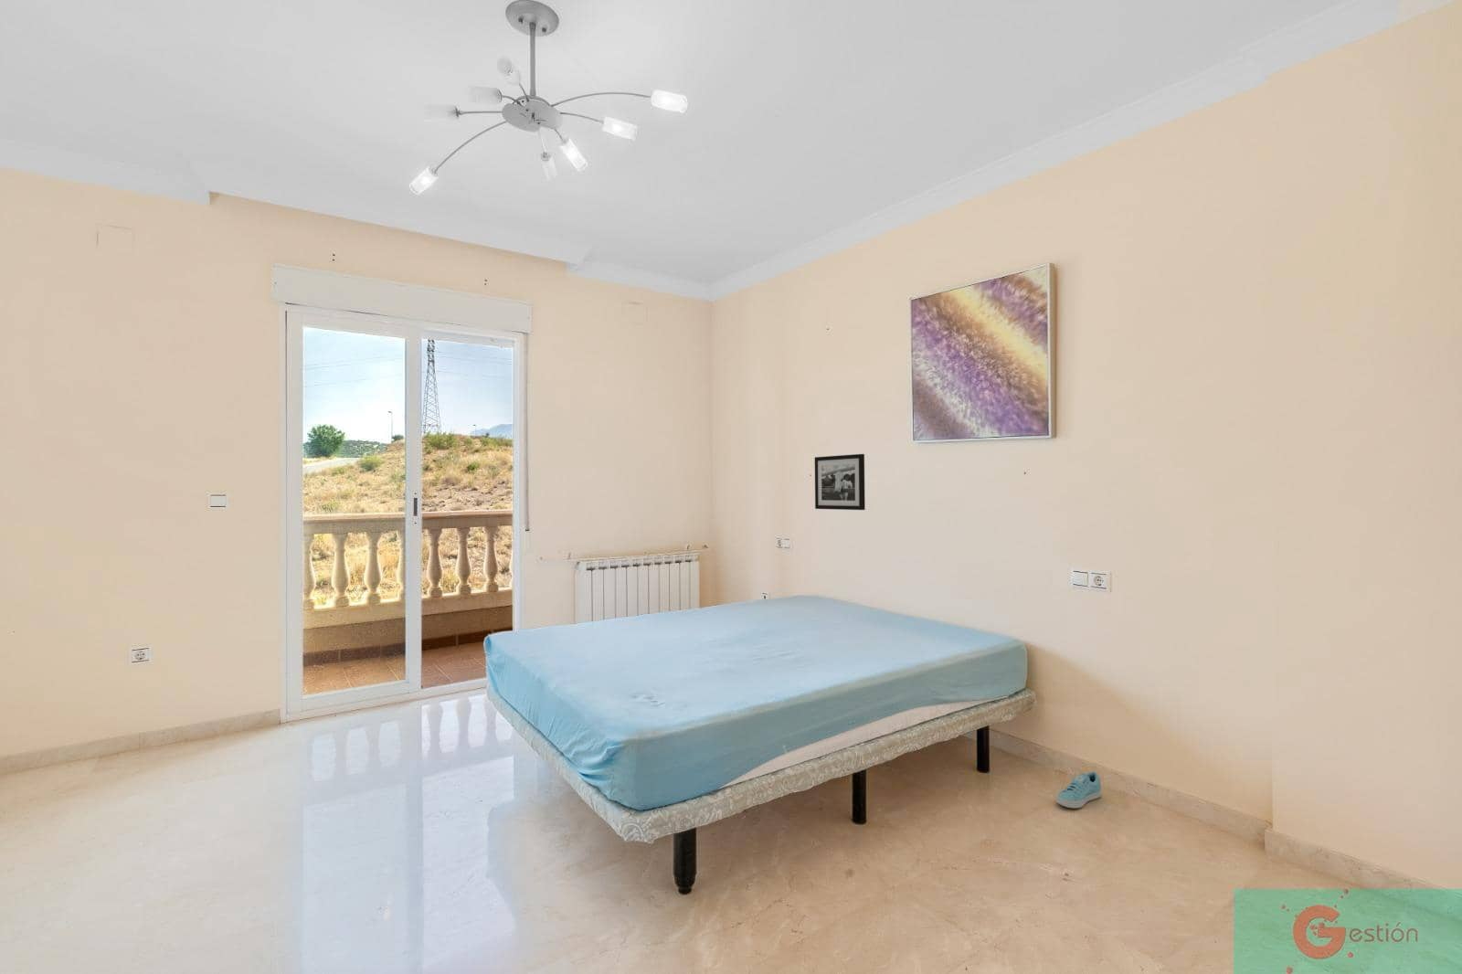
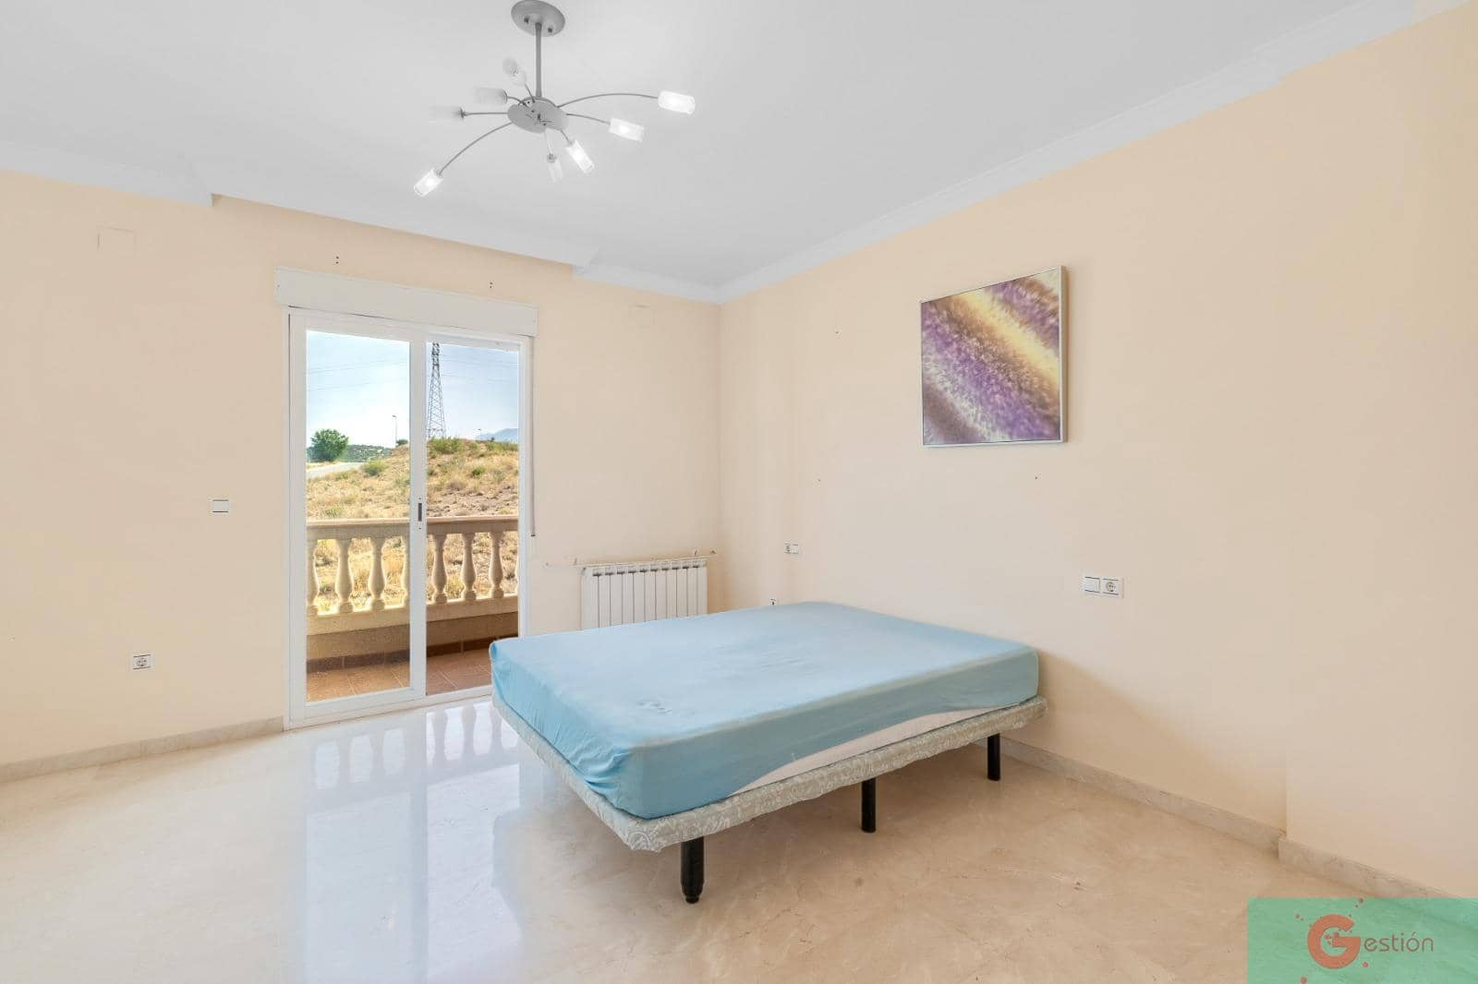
- picture frame (838, 483)
- sneaker (1077, 787)
